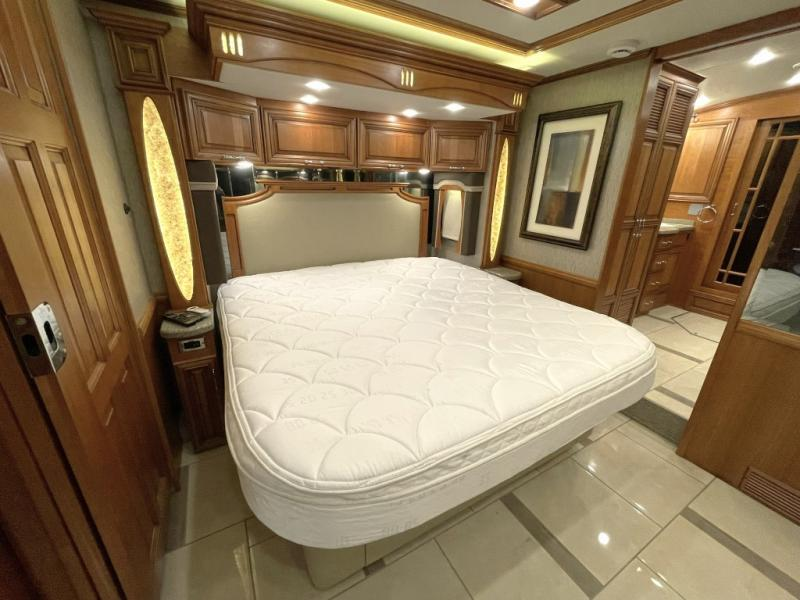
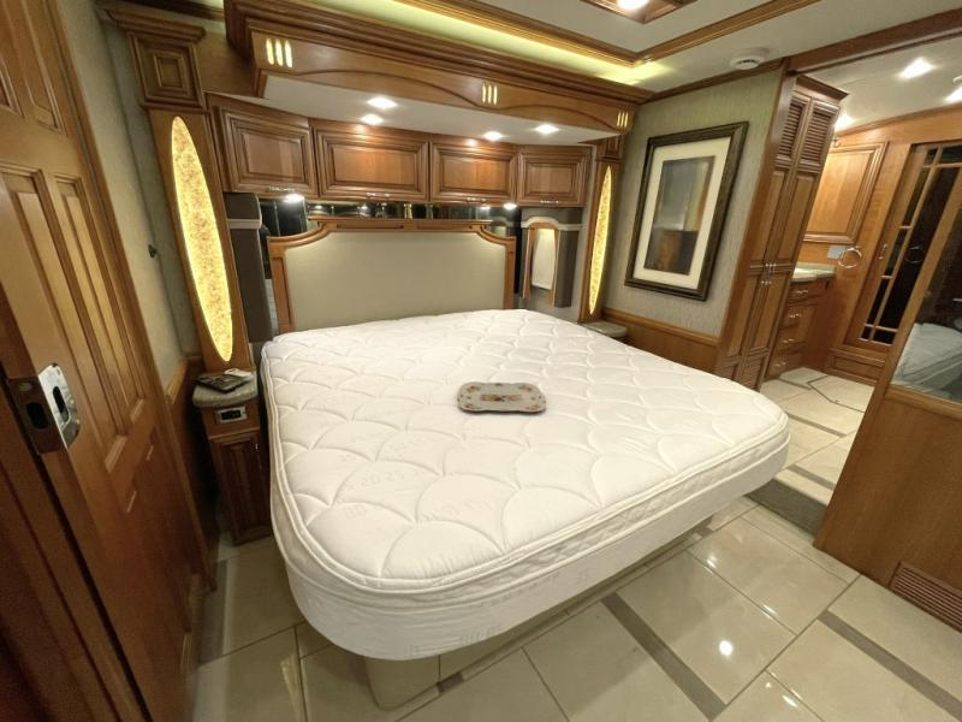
+ serving tray (500, 396)
